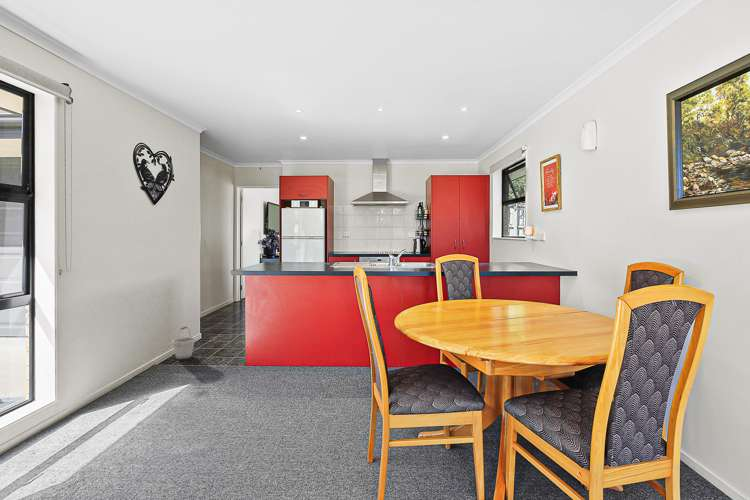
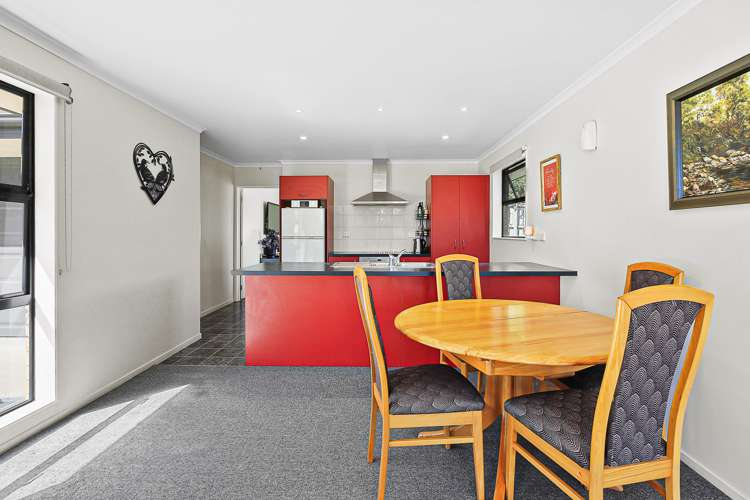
- bucket (183, 342)
